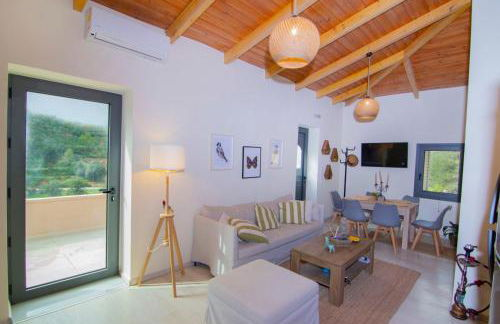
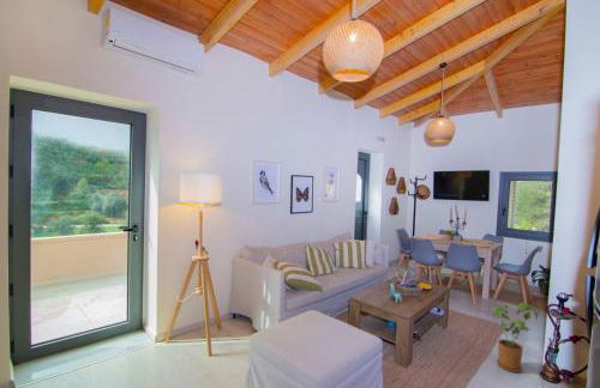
+ house plant (514, 333)
